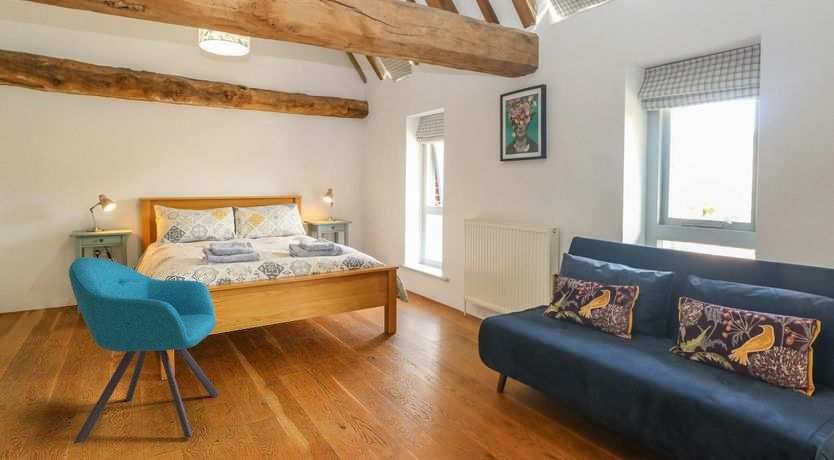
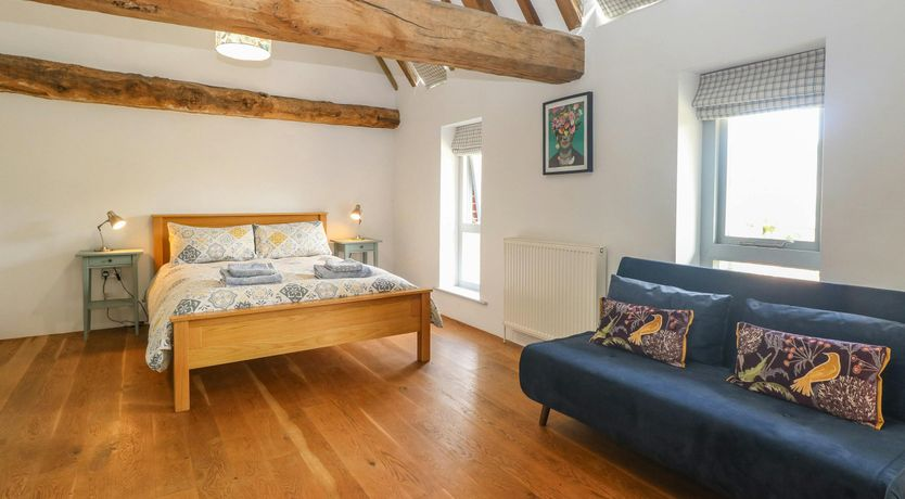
- chair (145, 337)
